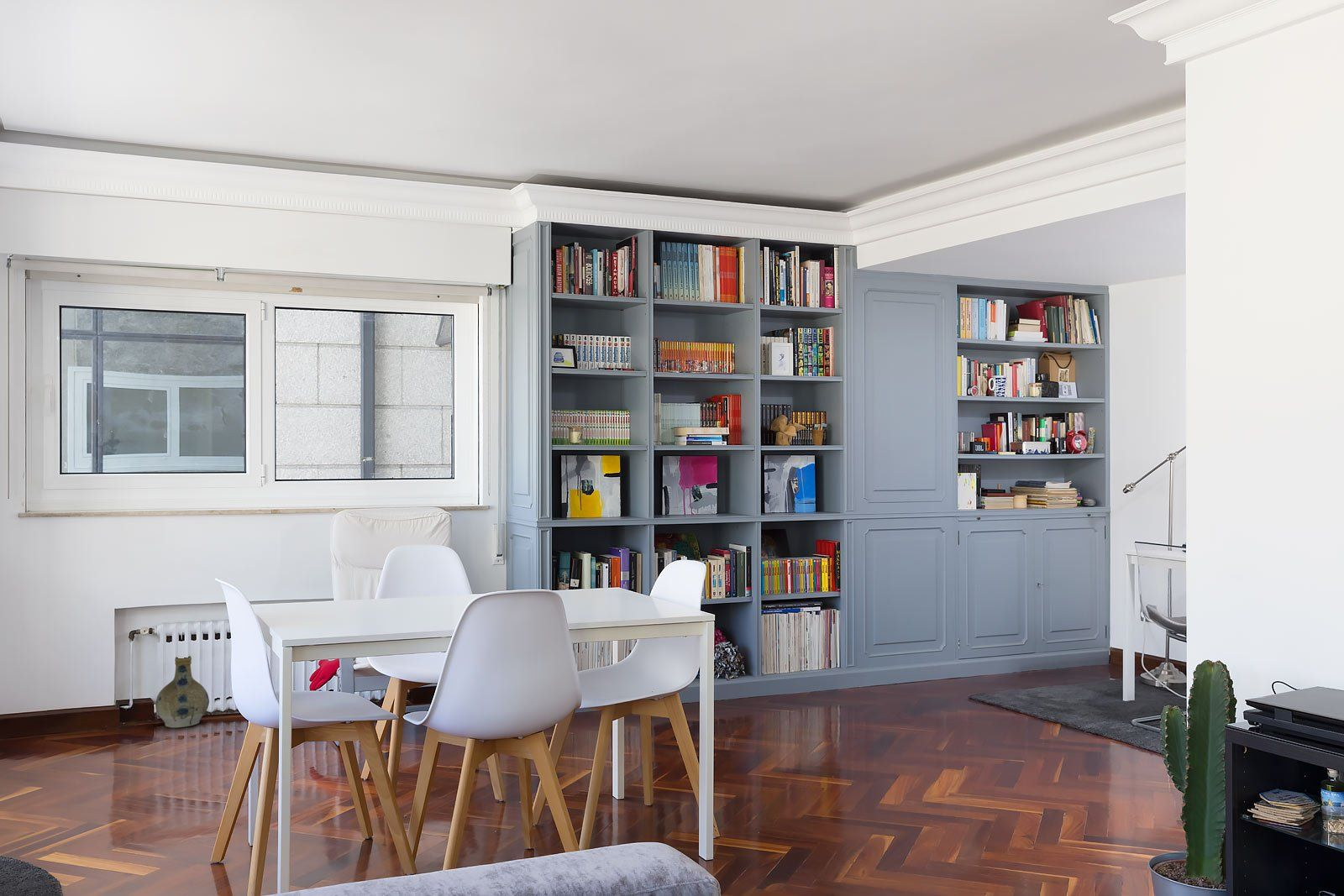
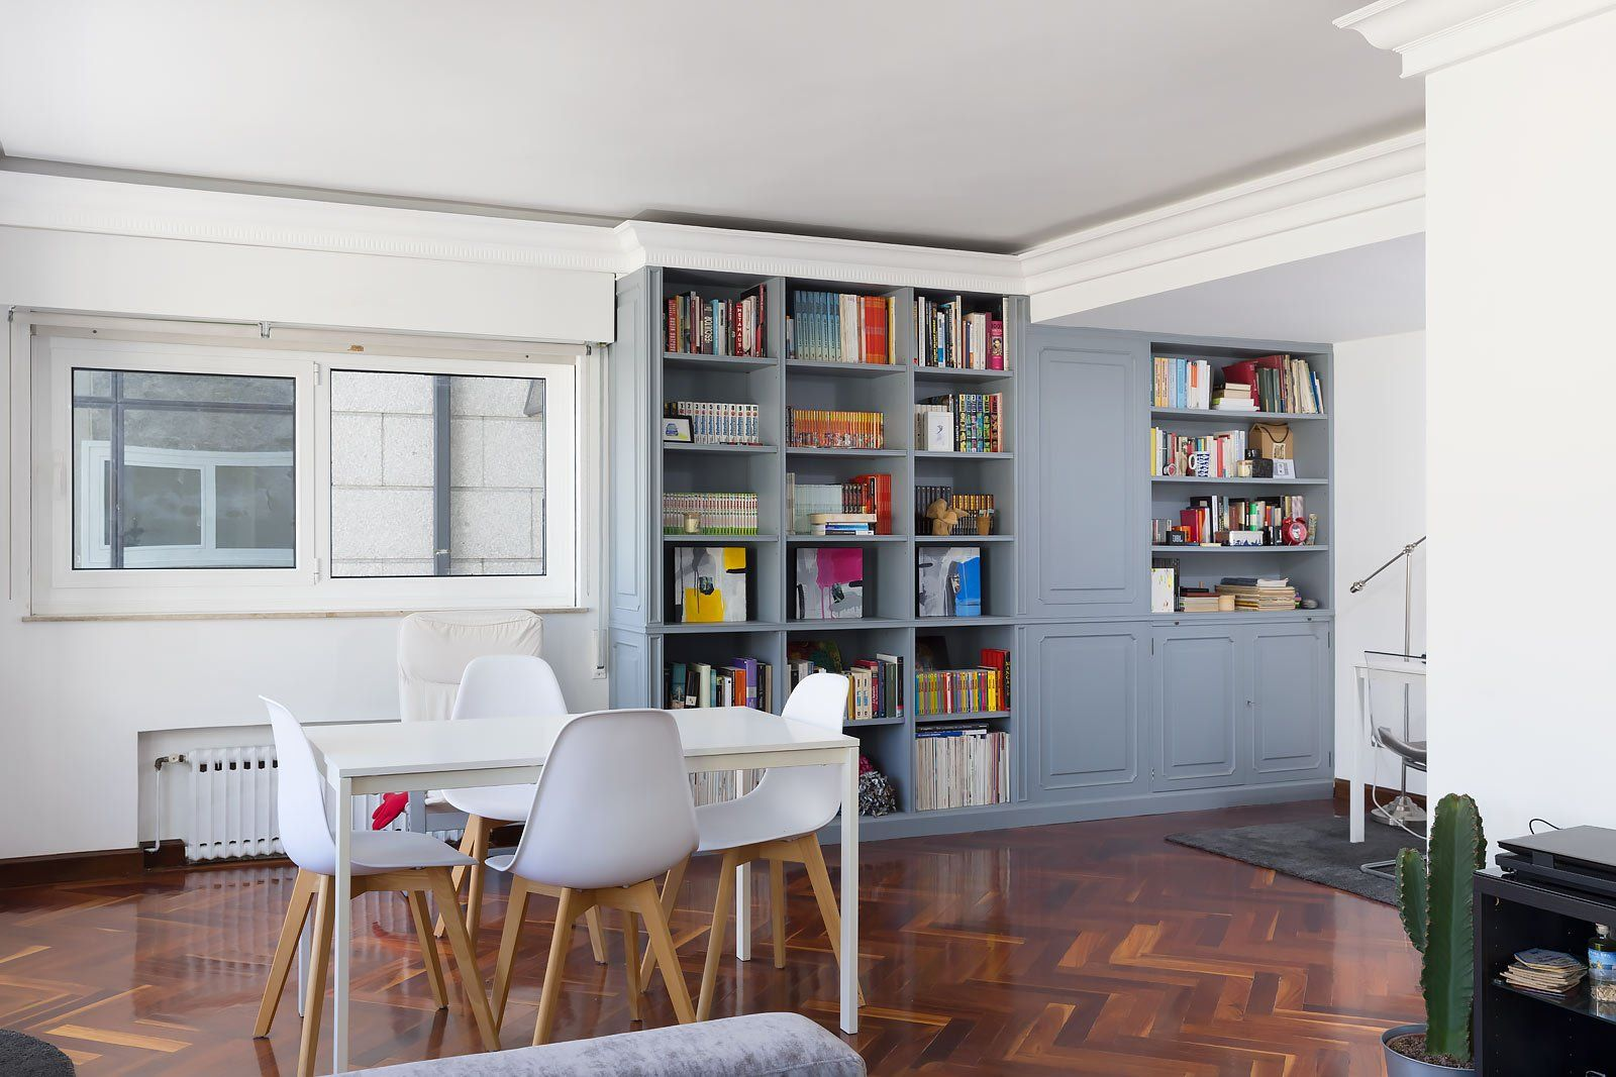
- ceramic jug (182, 690)
